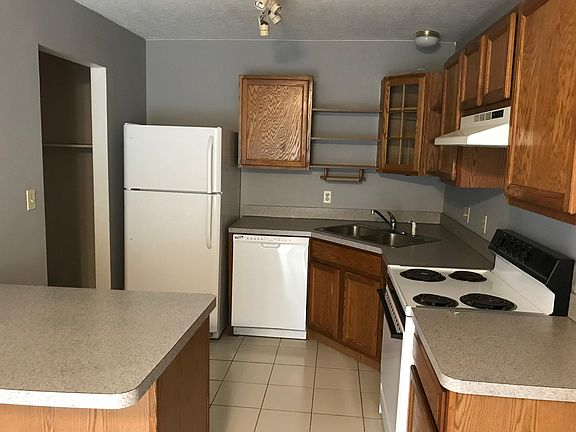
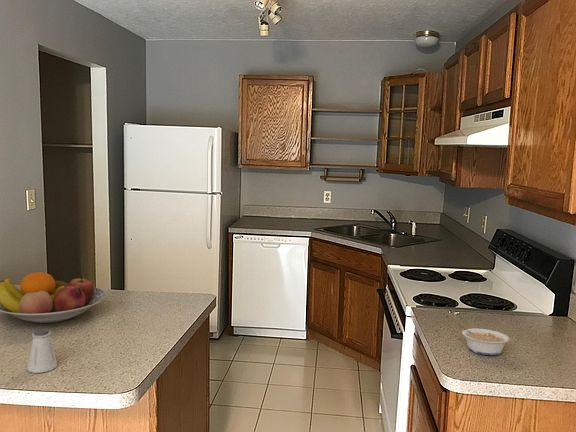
+ saltshaker (41, 348)
+ fruit bowl (51, 294)
+ legume (483, 340)
